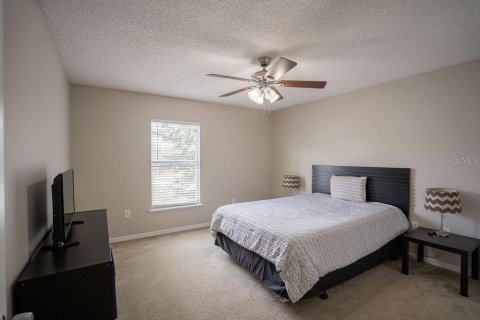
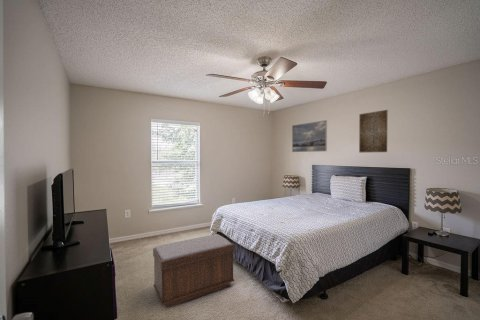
+ bench (194, 265)
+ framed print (308, 137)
+ wall art (372, 132)
